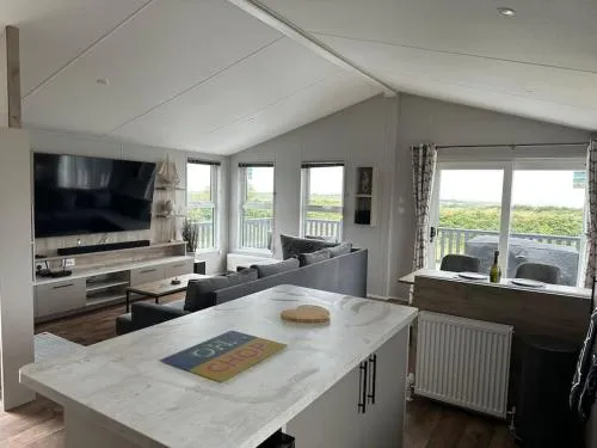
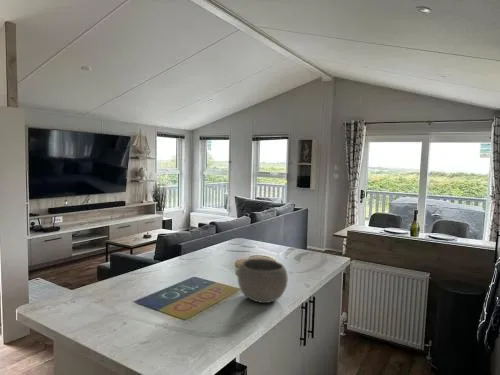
+ bowl (262, 280)
